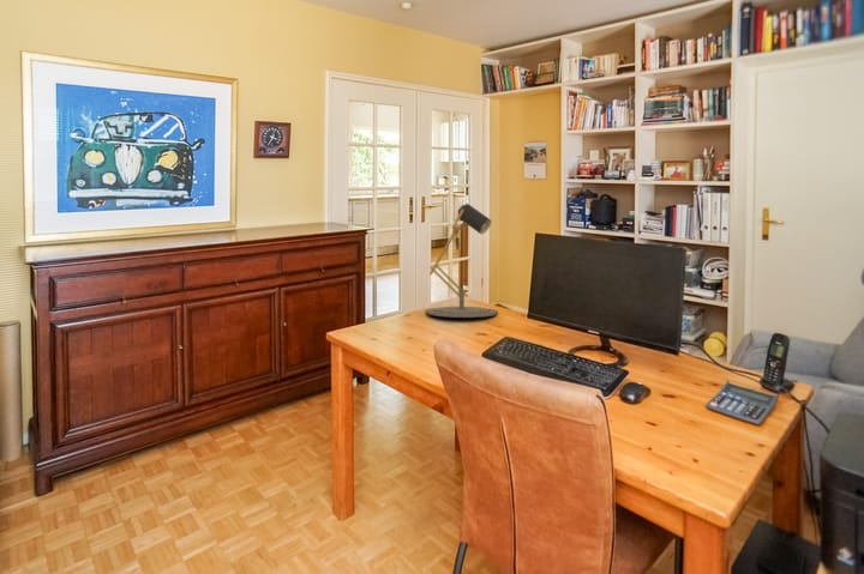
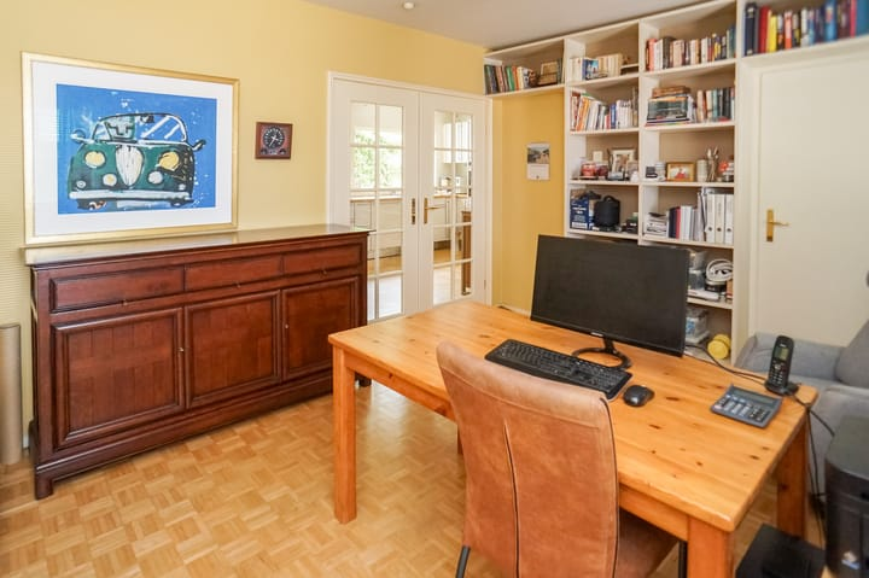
- desk lamp (445, 249)
